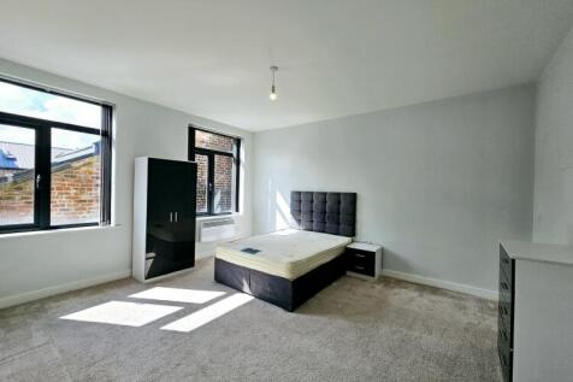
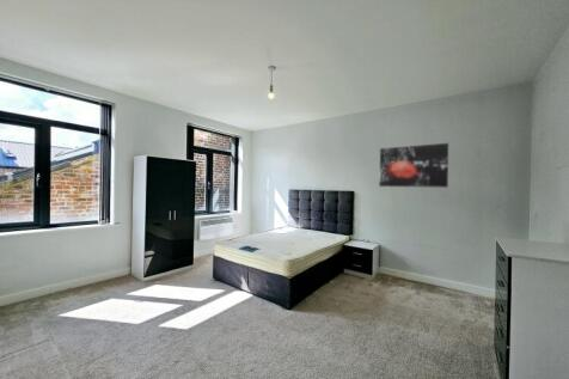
+ wall art (411, 166)
